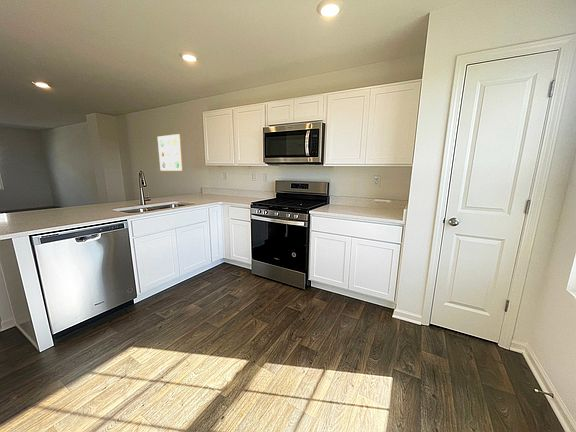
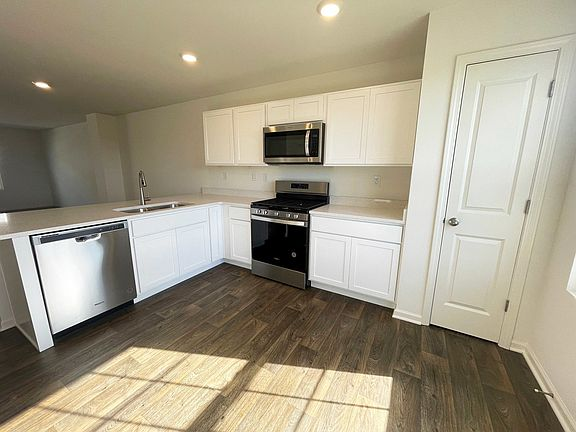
- wall art (169, 153)
